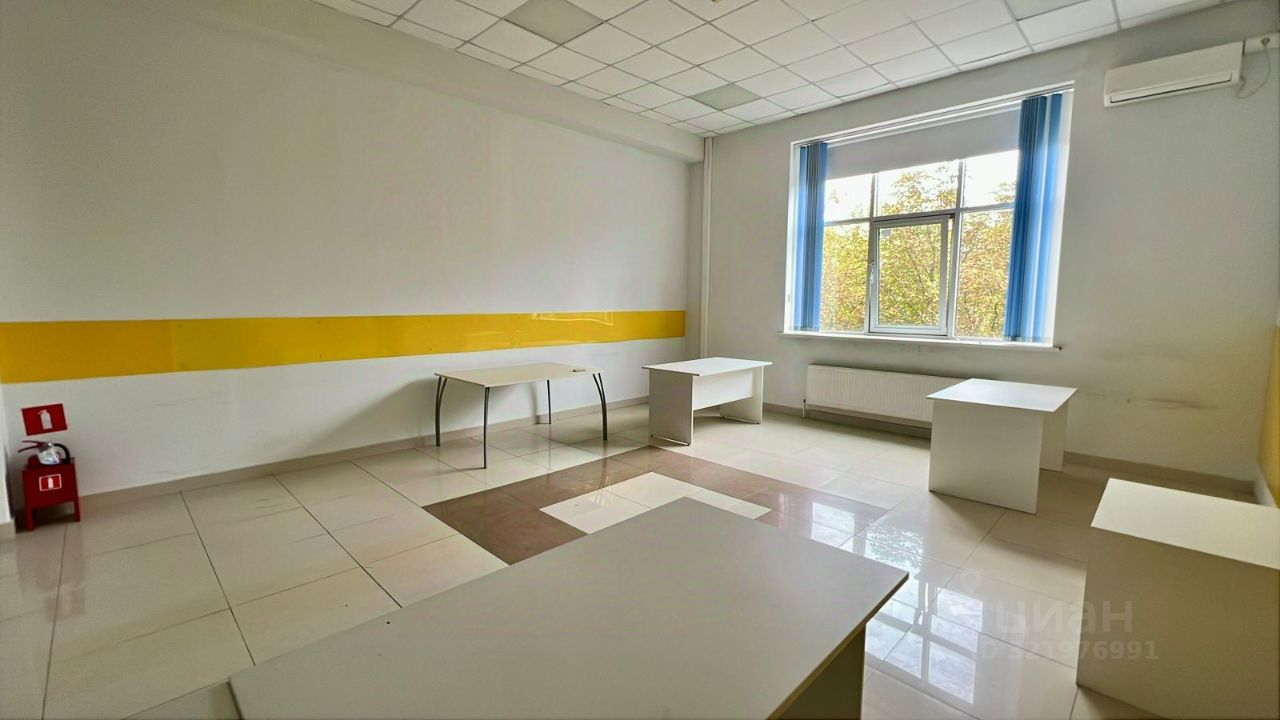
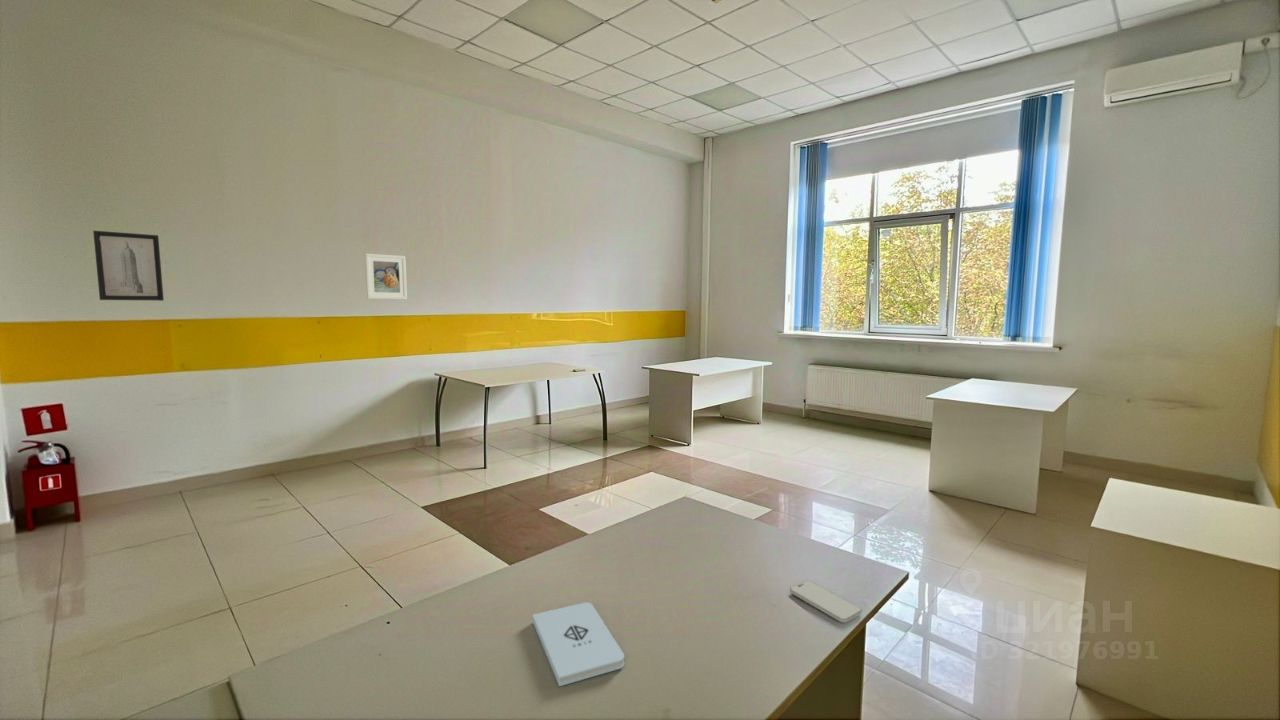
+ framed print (386, 277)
+ notepad (576, 638)
+ smartphone (824, 600)
+ wall art (129, 266)
